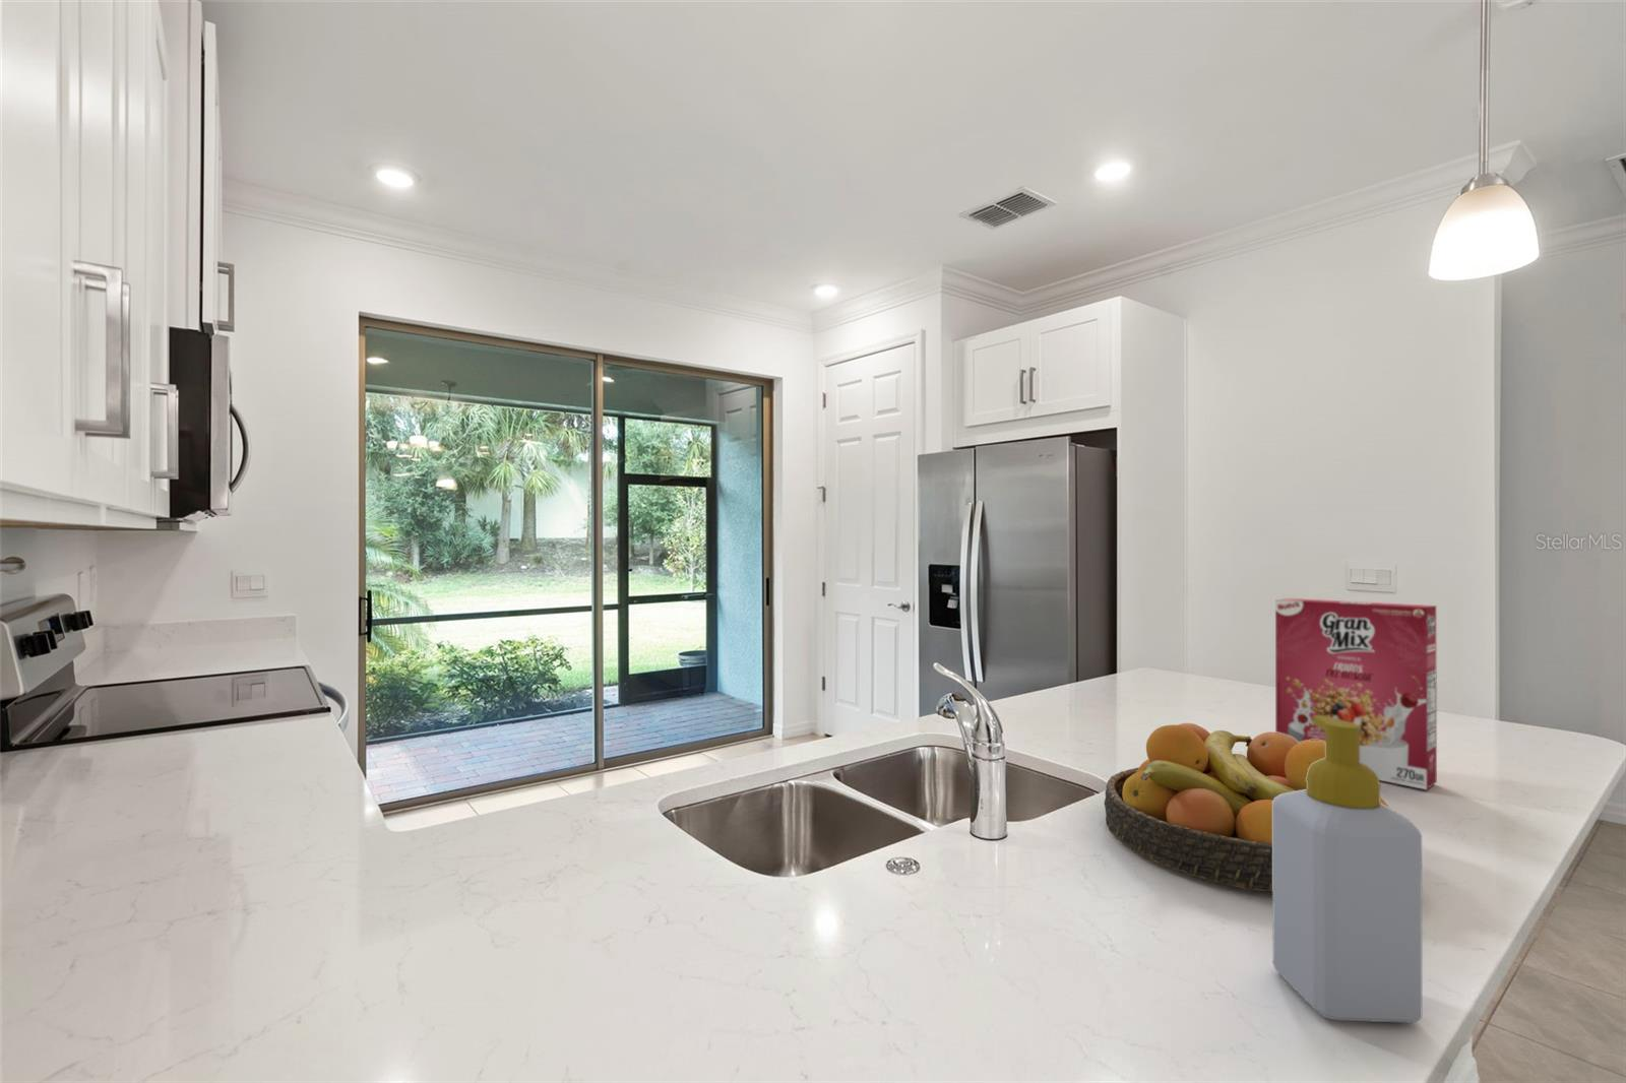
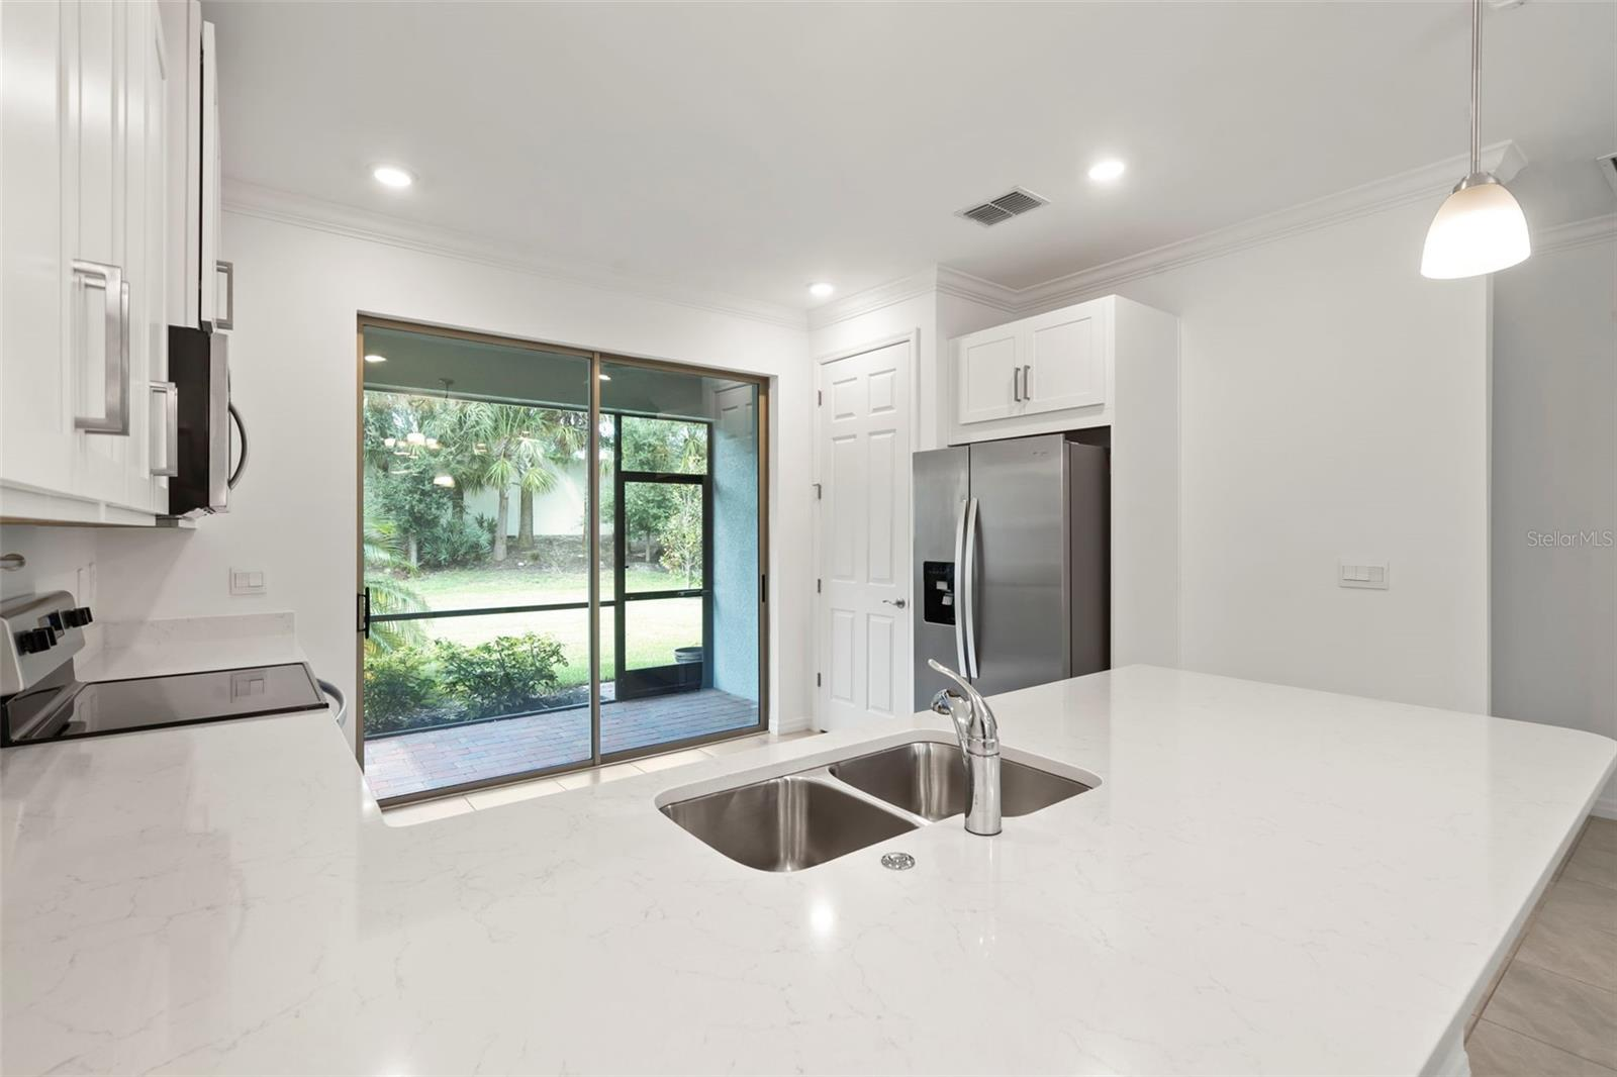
- cereal box (1352, 685)
- soap bottle (1342, 859)
- fruit bowl (1239, 783)
